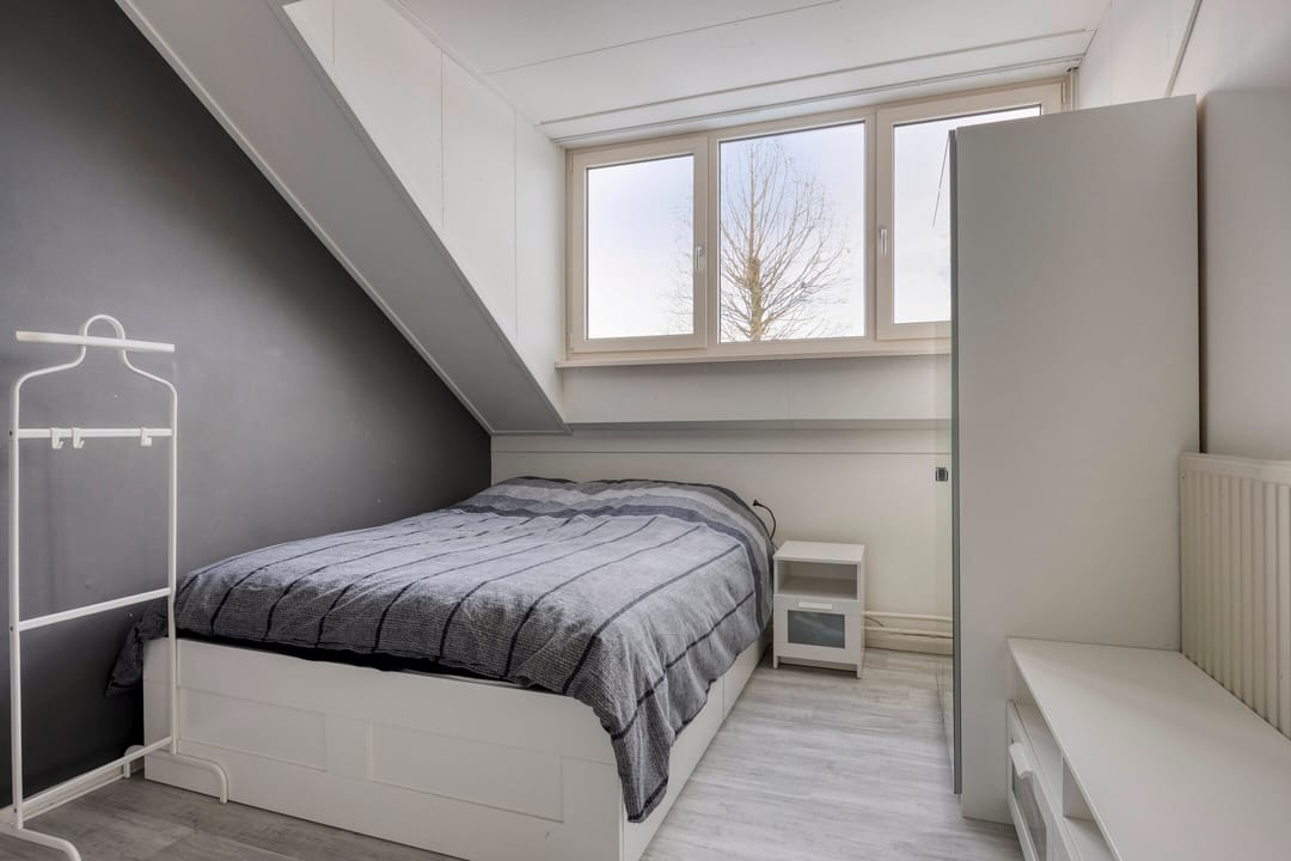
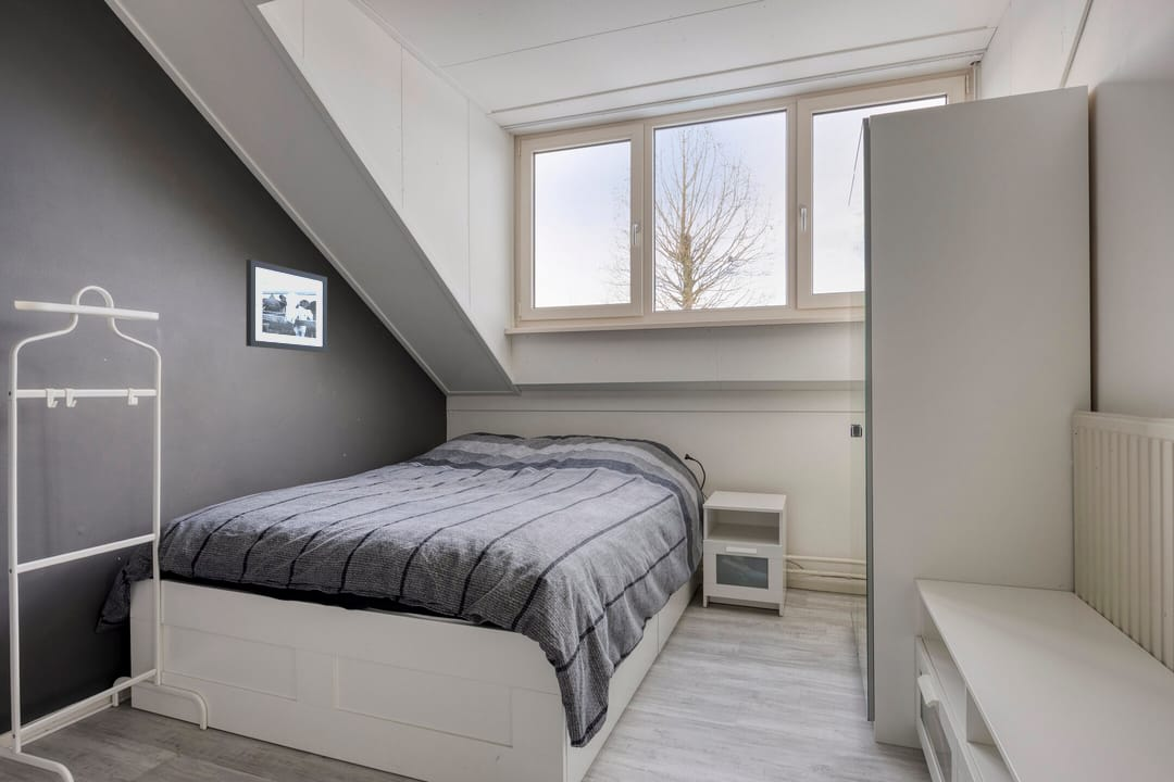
+ picture frame (289, 308)
